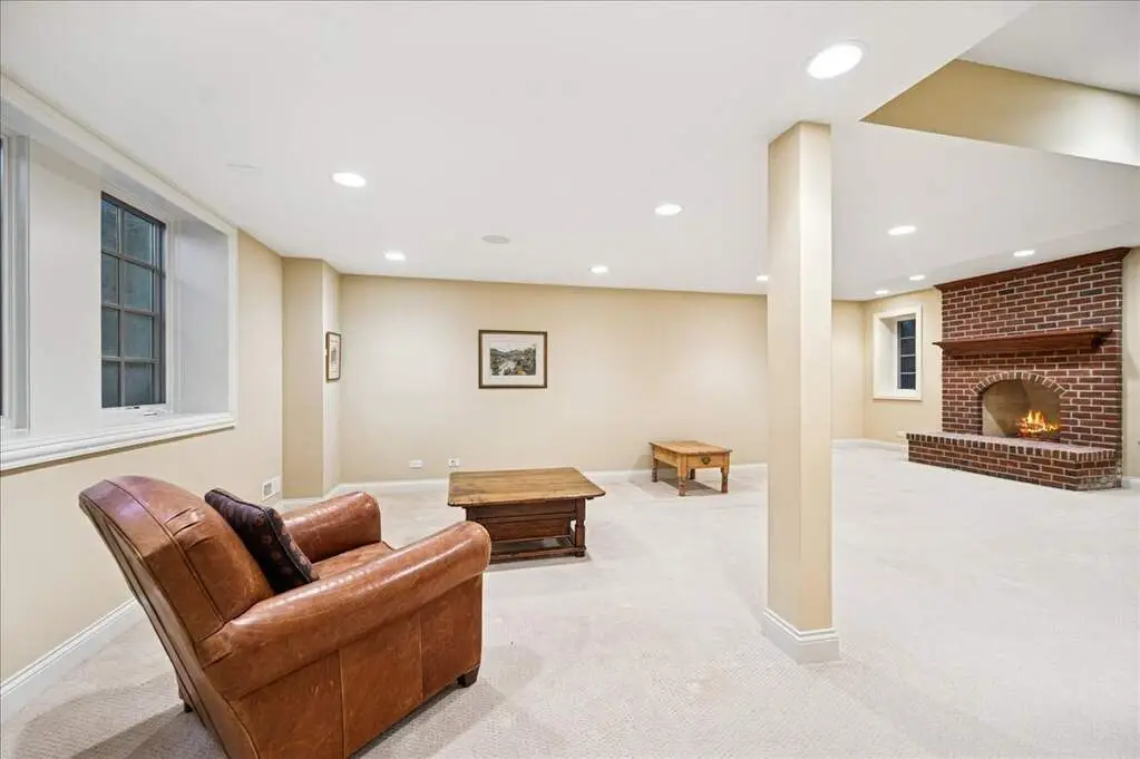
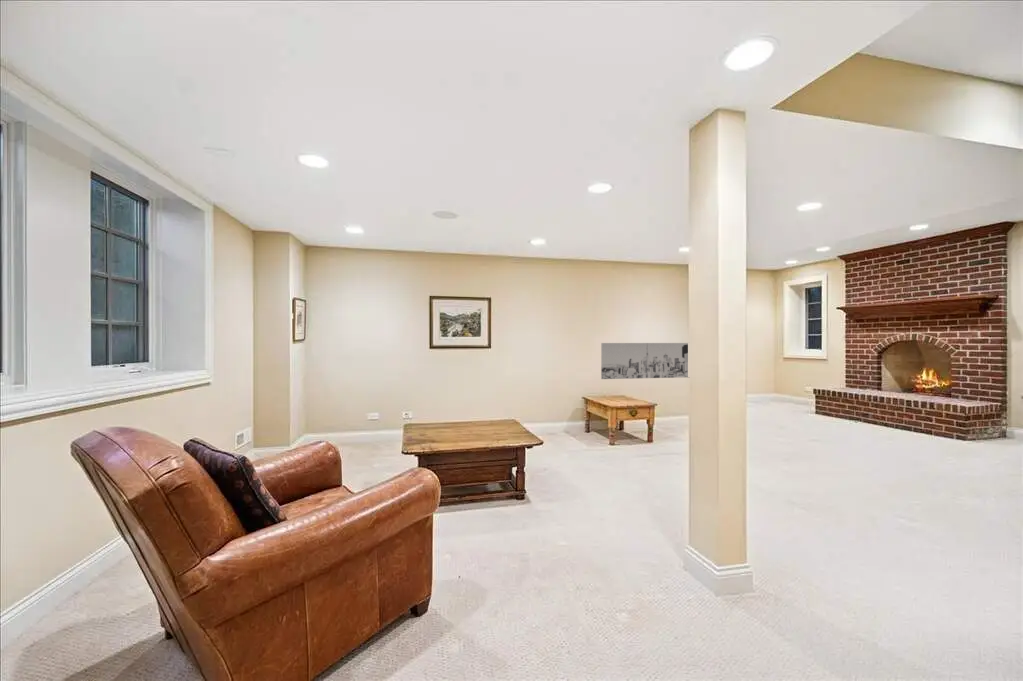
+ wall art (650, 360)
